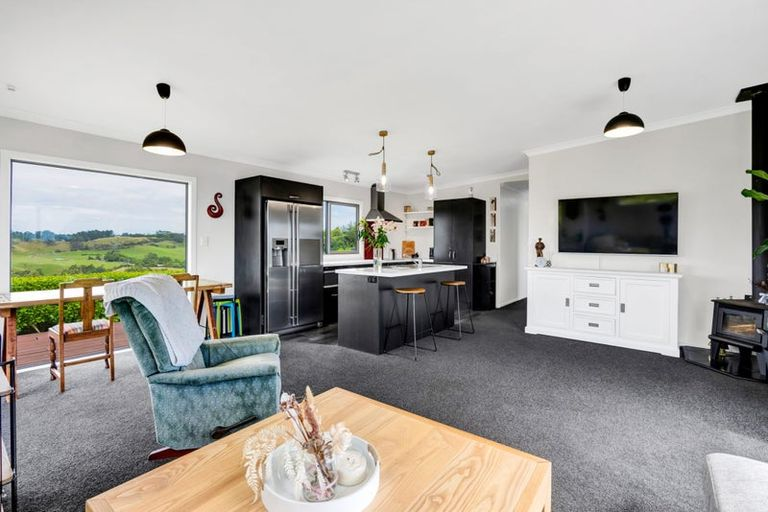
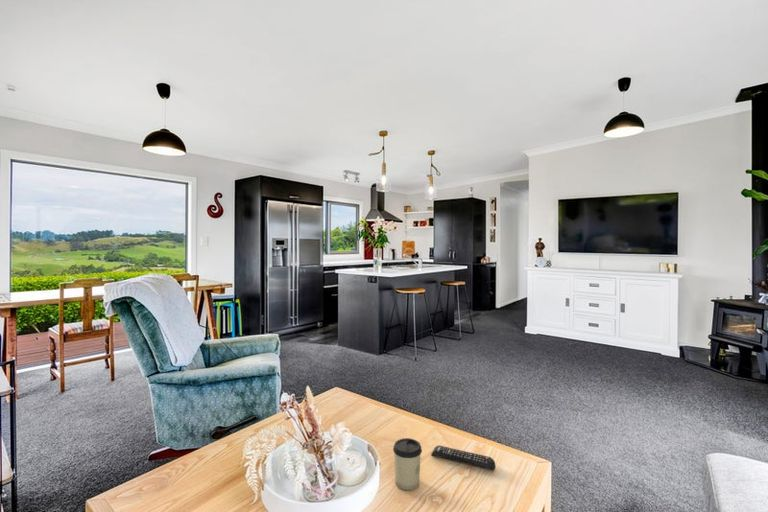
+ cup (407, 463)
+ remote control (462, 457)
